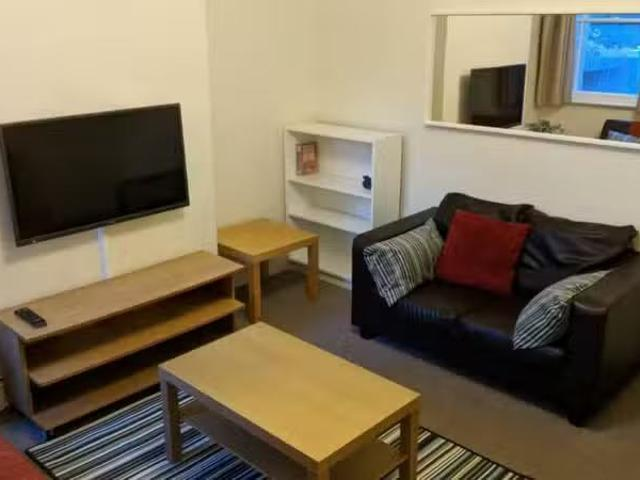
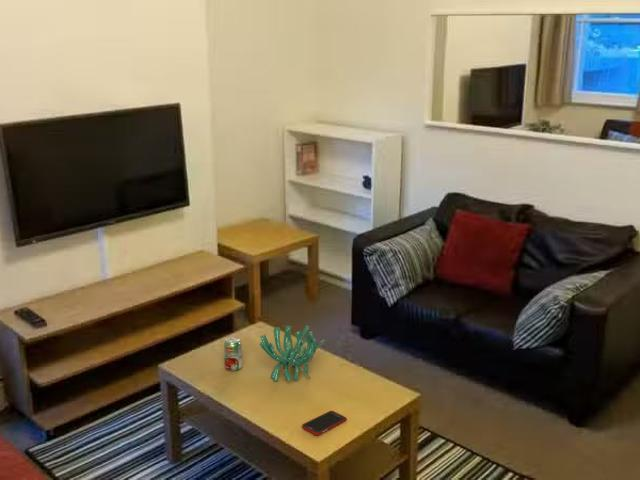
+ plant (293, 355)
+ cell phone (324, 422)
+ beverage can (233, 353)
